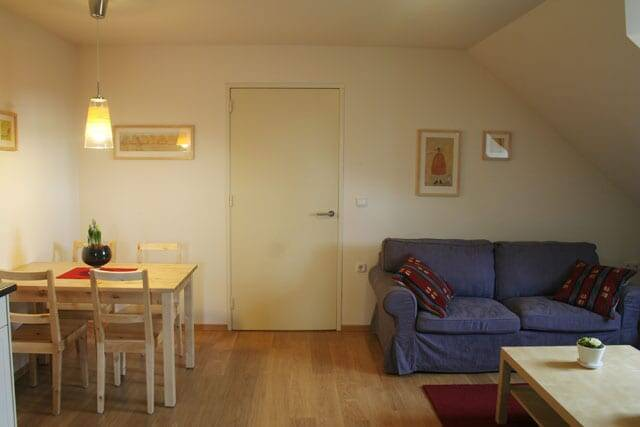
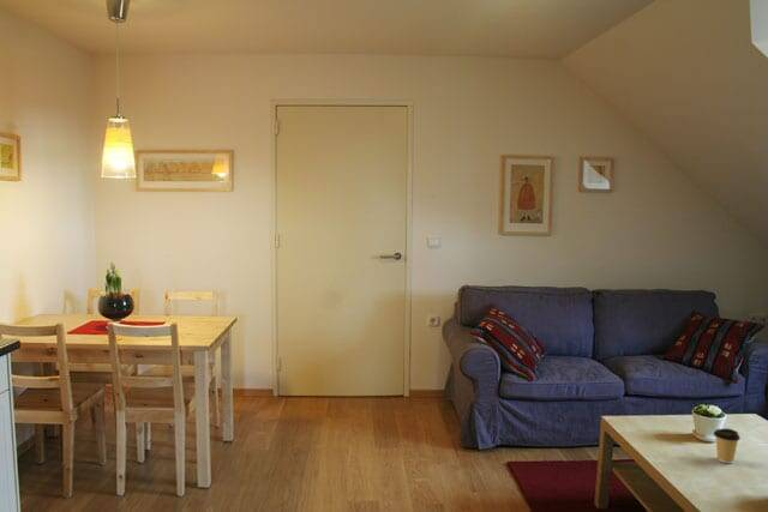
+ coffee cup (726, 445)
